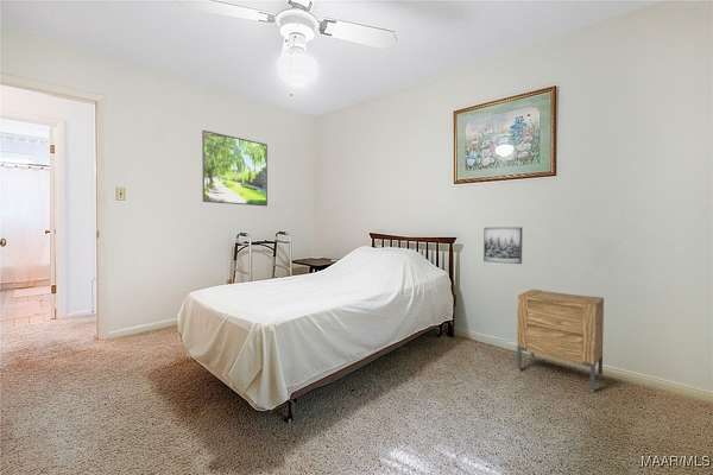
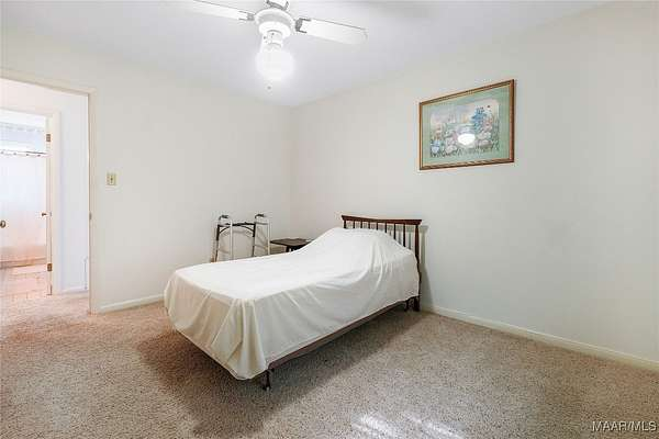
- nightstand (559, 334)
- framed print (236, 171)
- wall art (501, 245)
